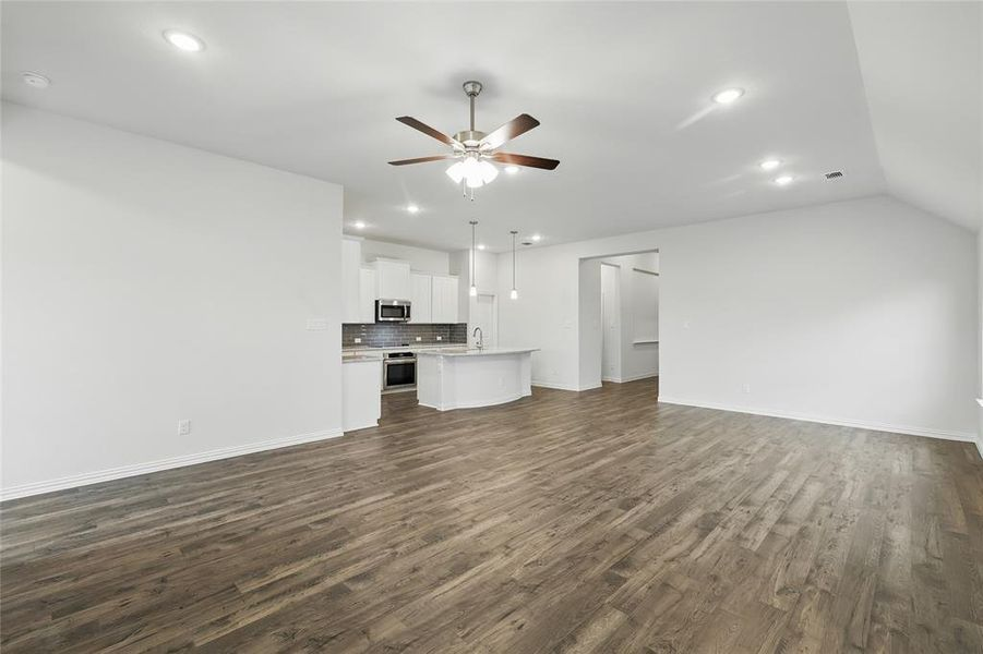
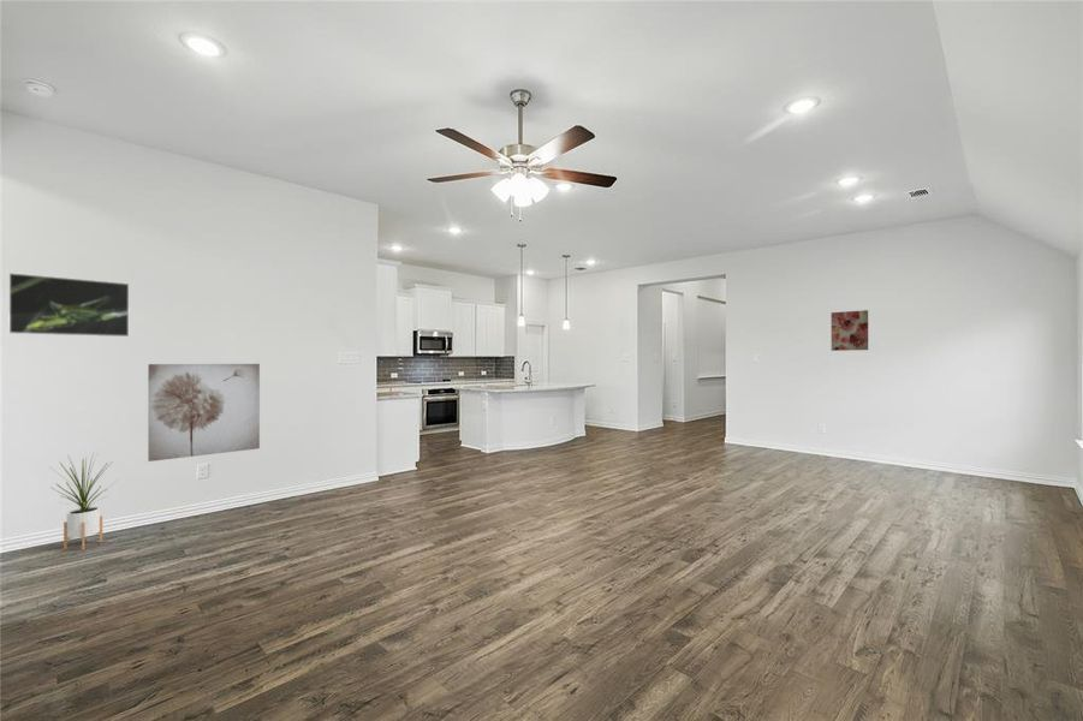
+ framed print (72, 306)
+ house plant (84, 499)
+ wall art (849, 330)
+ wall art (207, 409)
